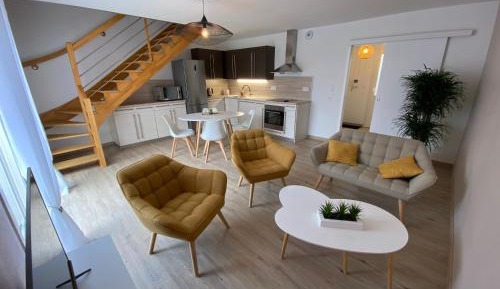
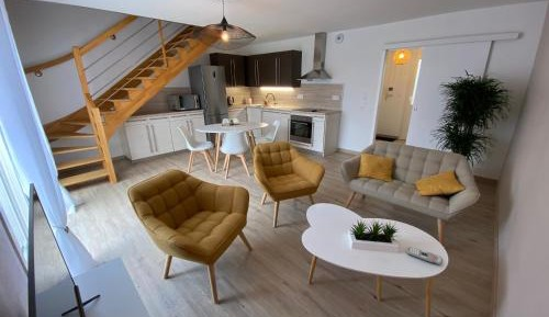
+ remote control (423, 254)
